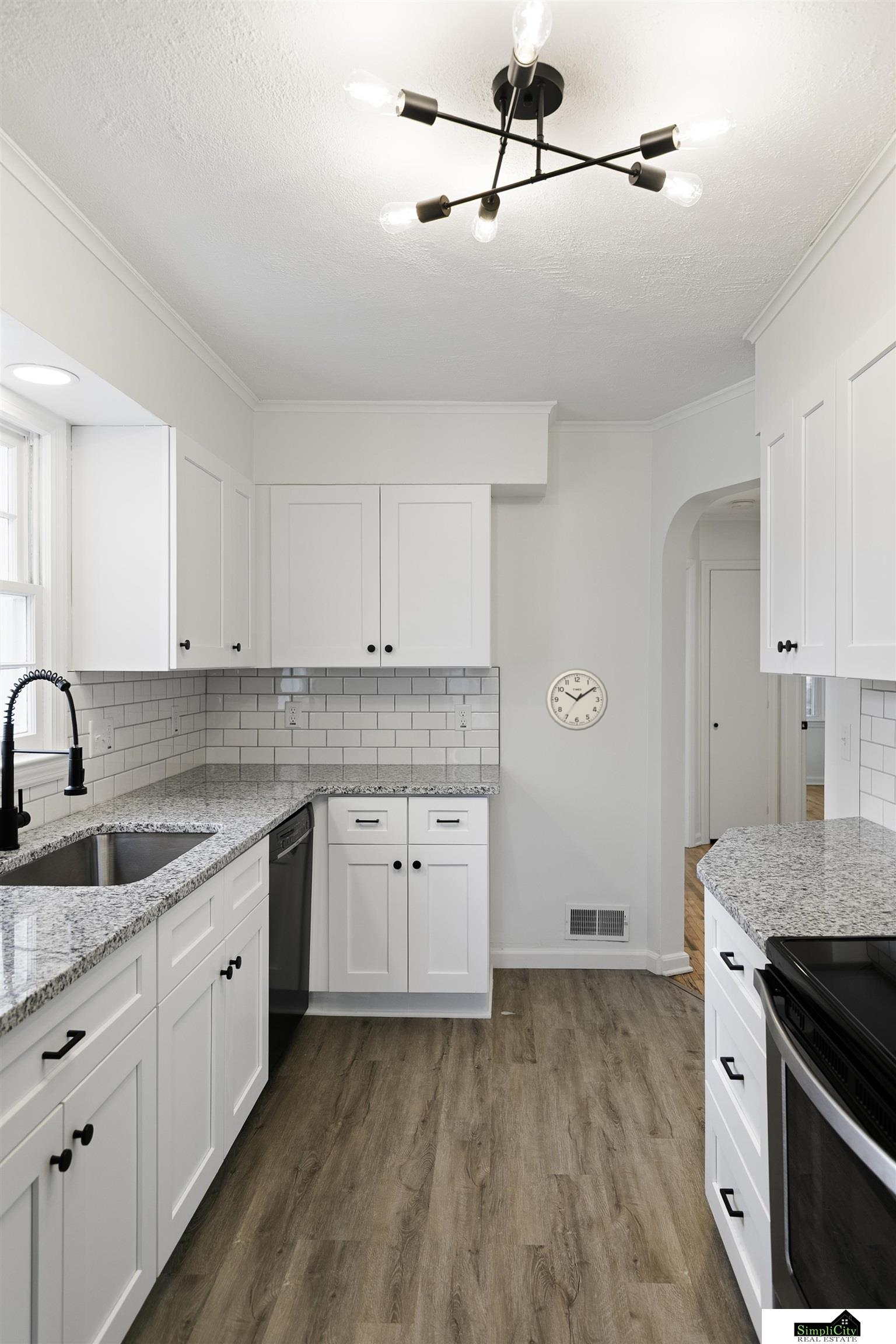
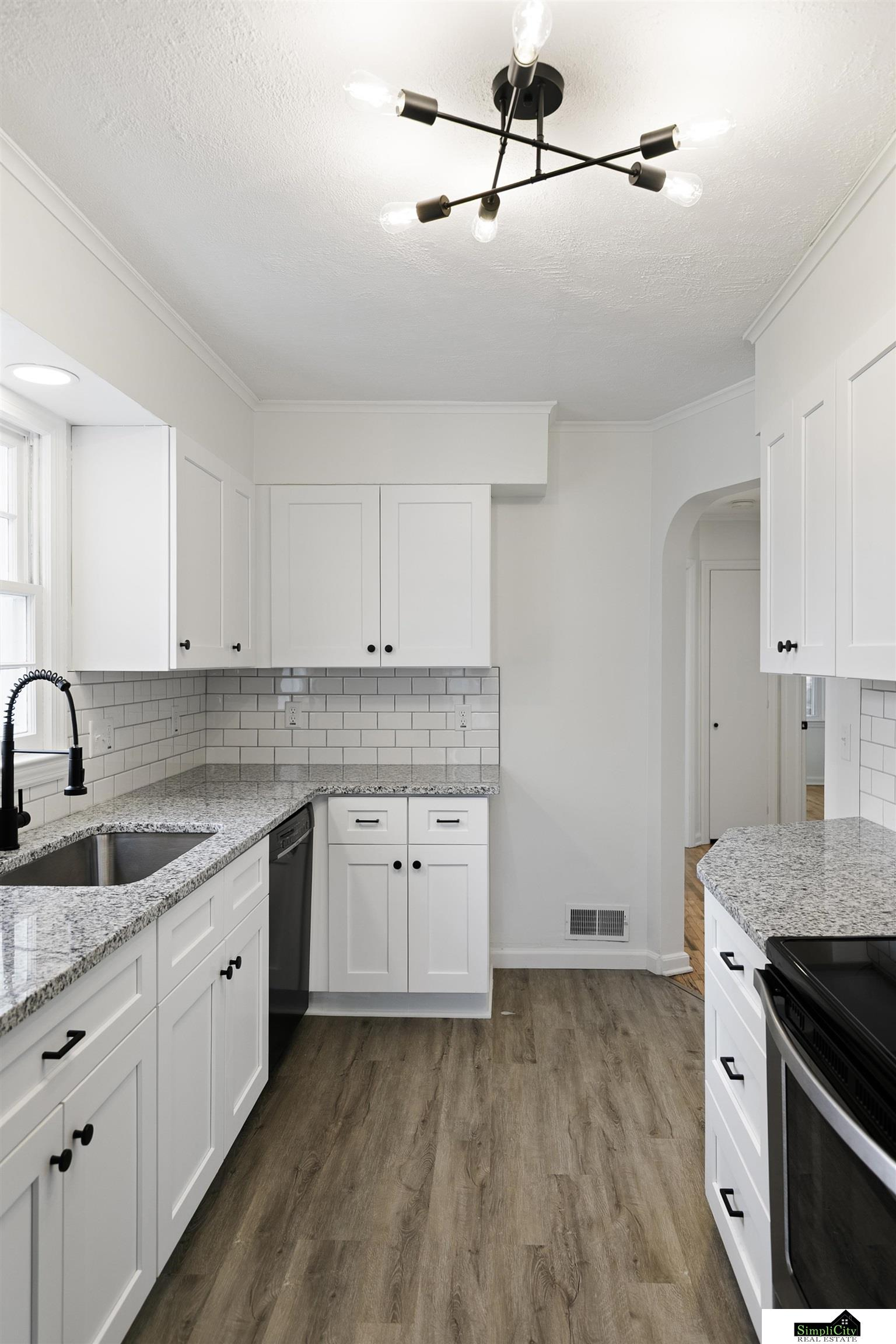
- wall clock (576, 699)
